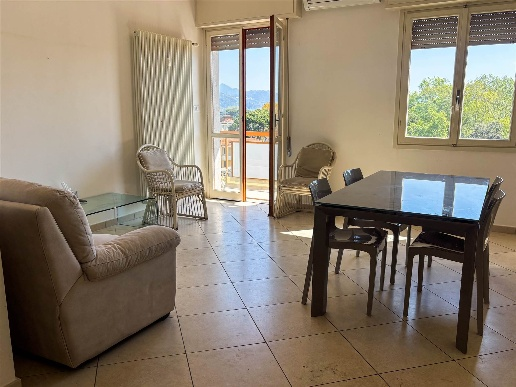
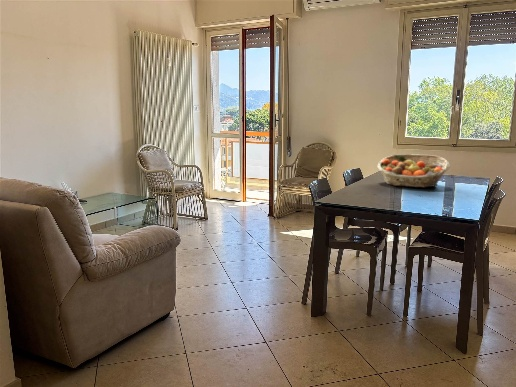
+ fruit basket (412, 170)
